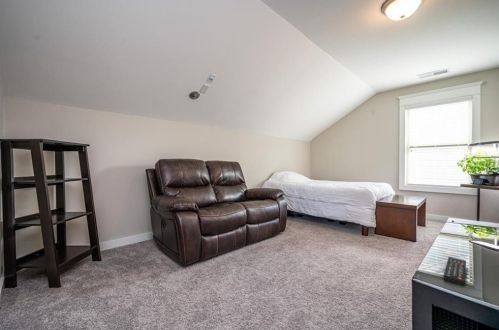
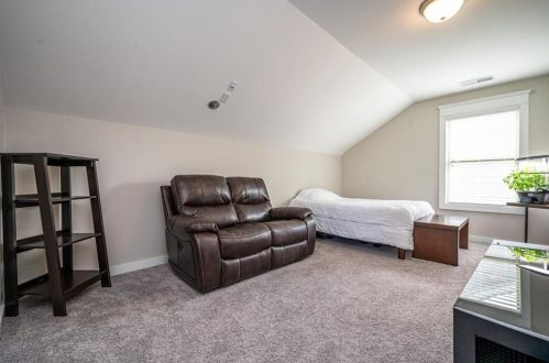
- remote control (455, 269)
